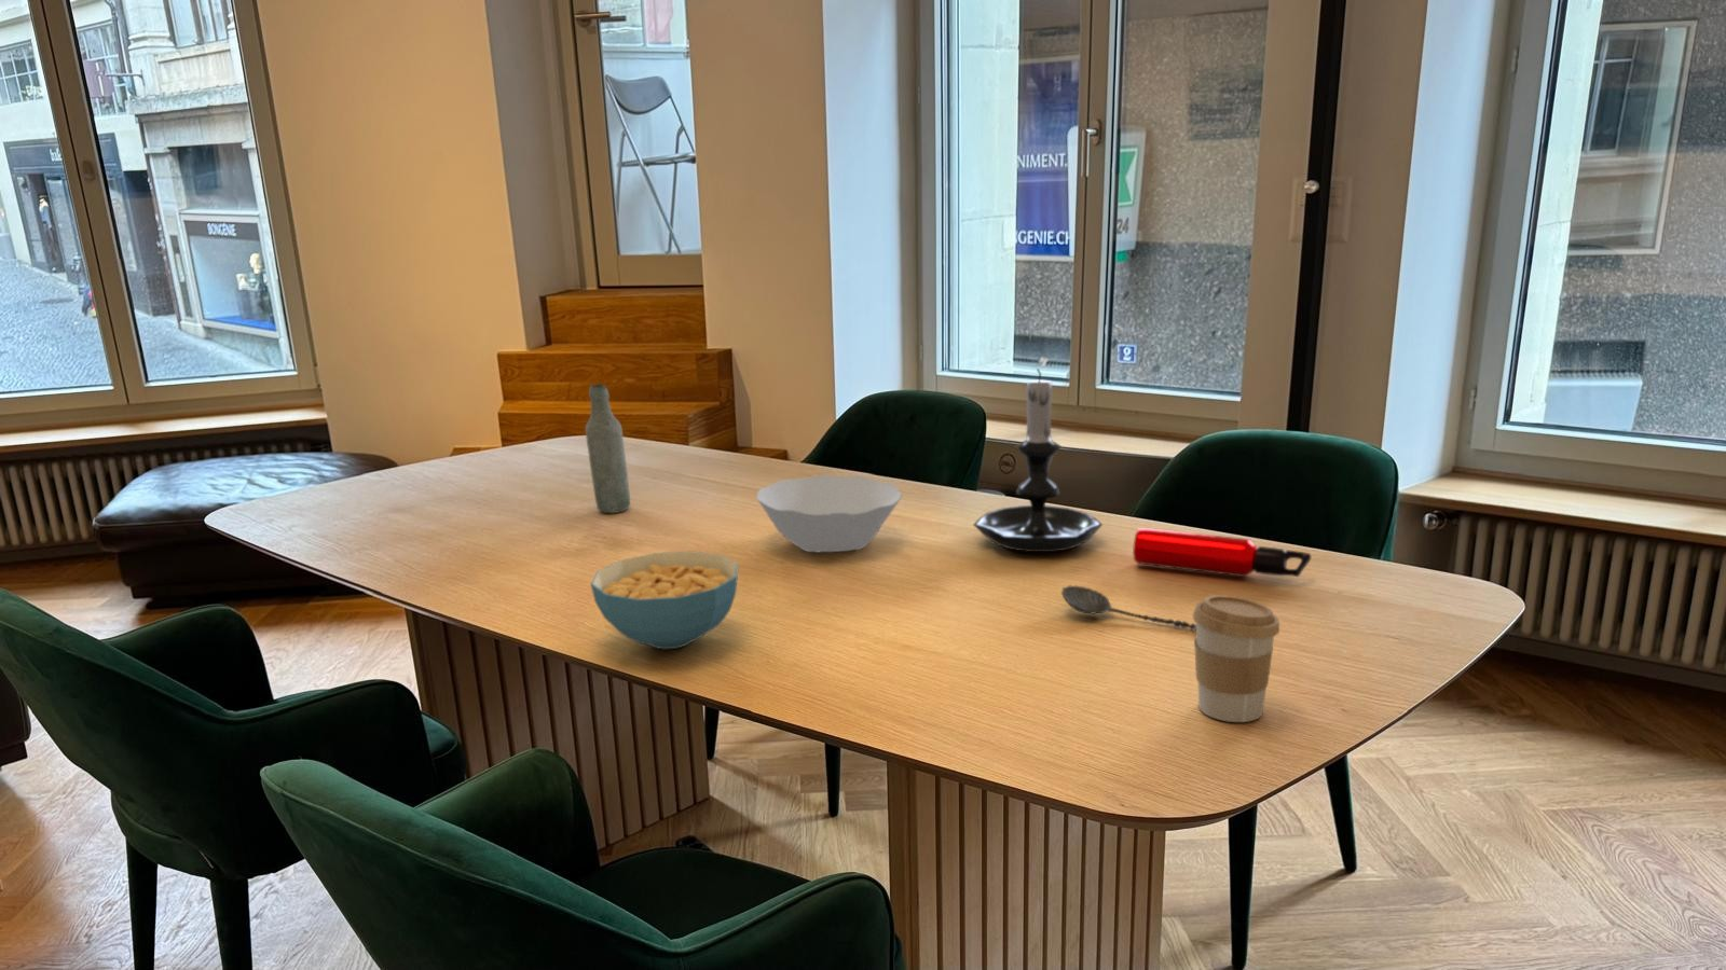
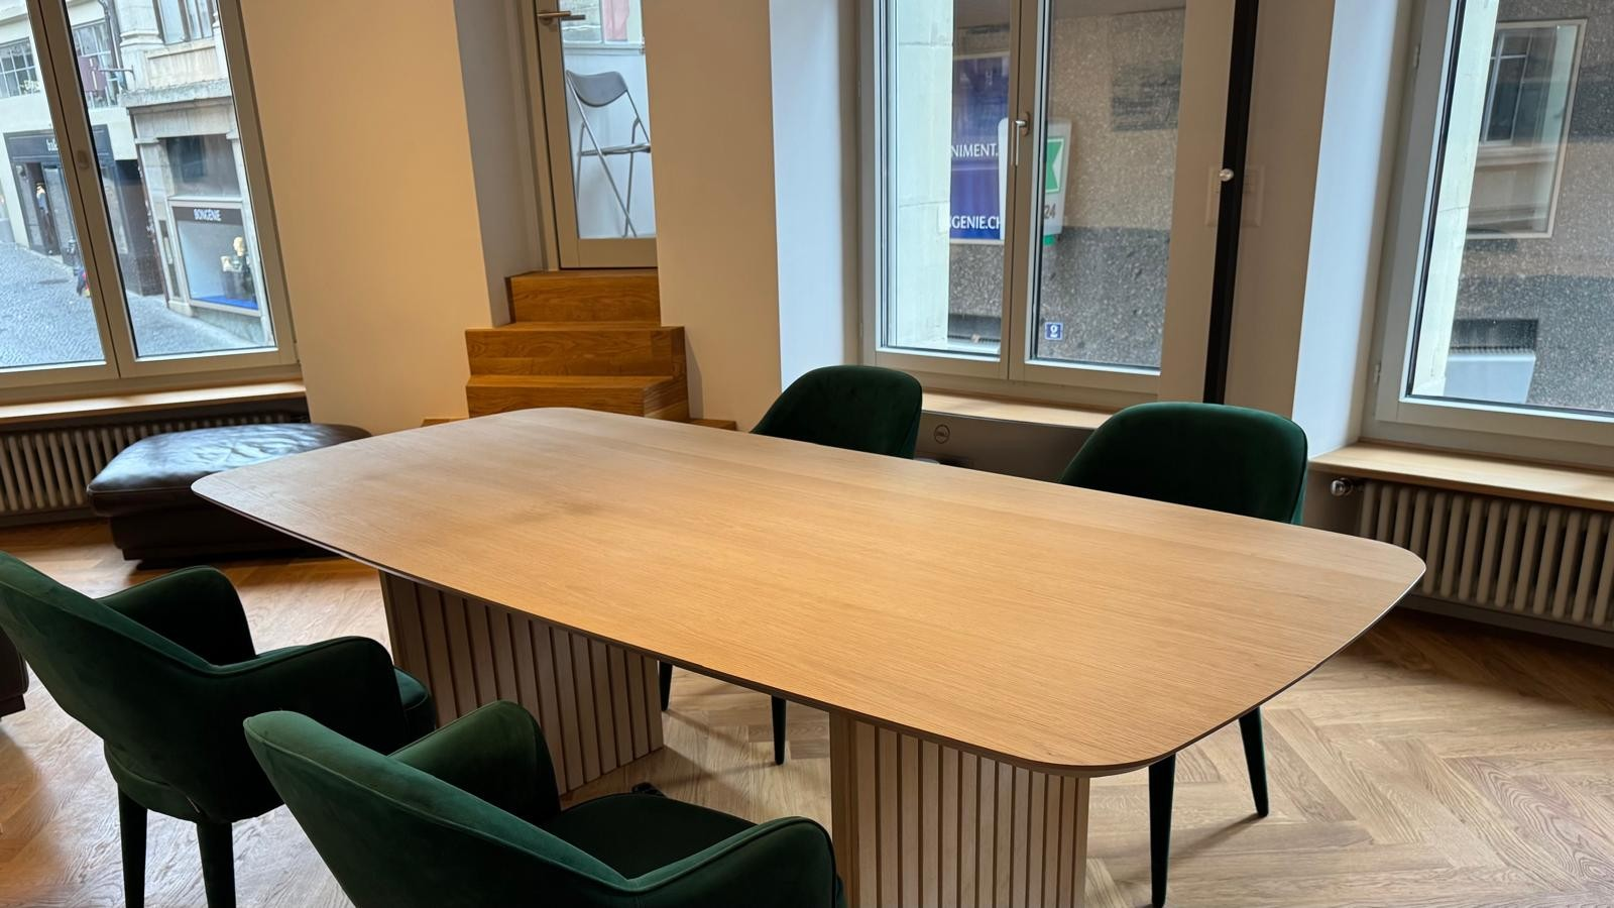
- cereal bowl (667, 606)
- water bottle (1216, 555)
- bowl (830, 516)
- candle holder (1037, 457)
- coffee cup (1233, 655)
- bottle (606, 448)
- spoon (1137, 615)
